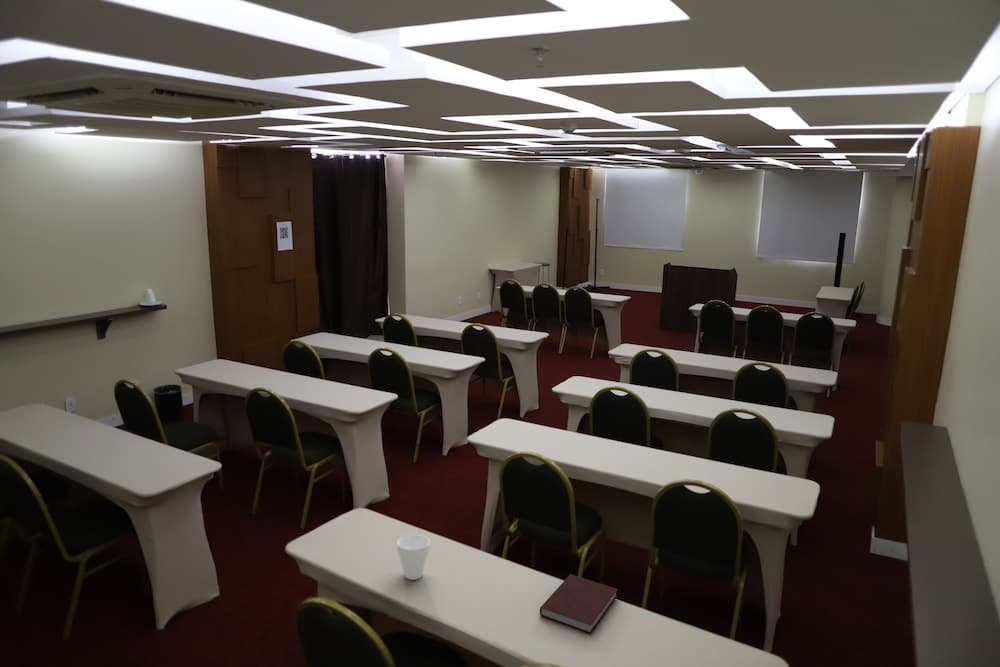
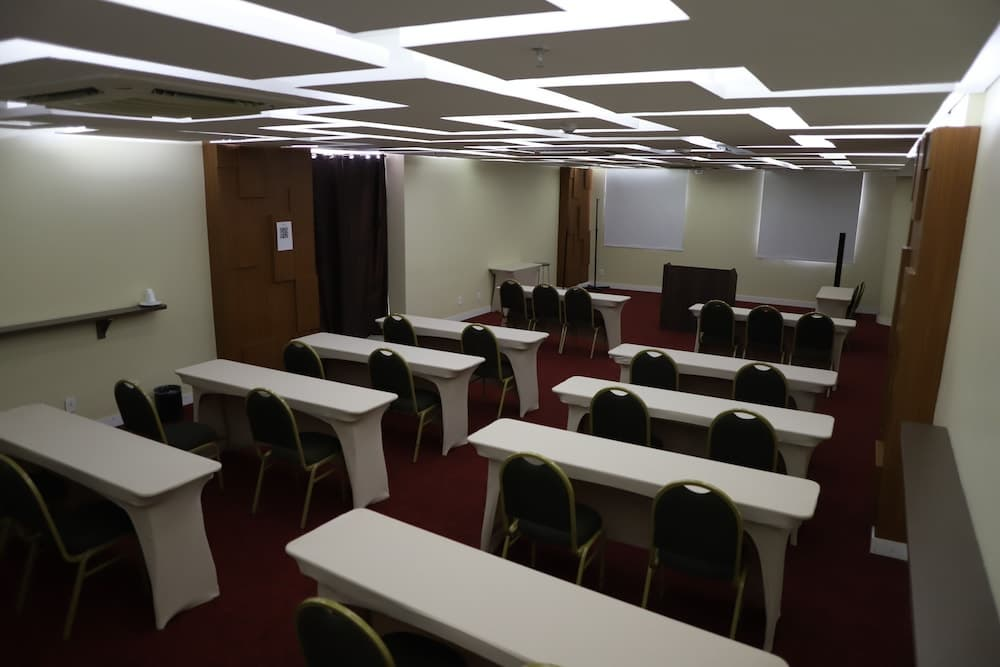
- notebook (579, 601)
- cup (413, 558)
